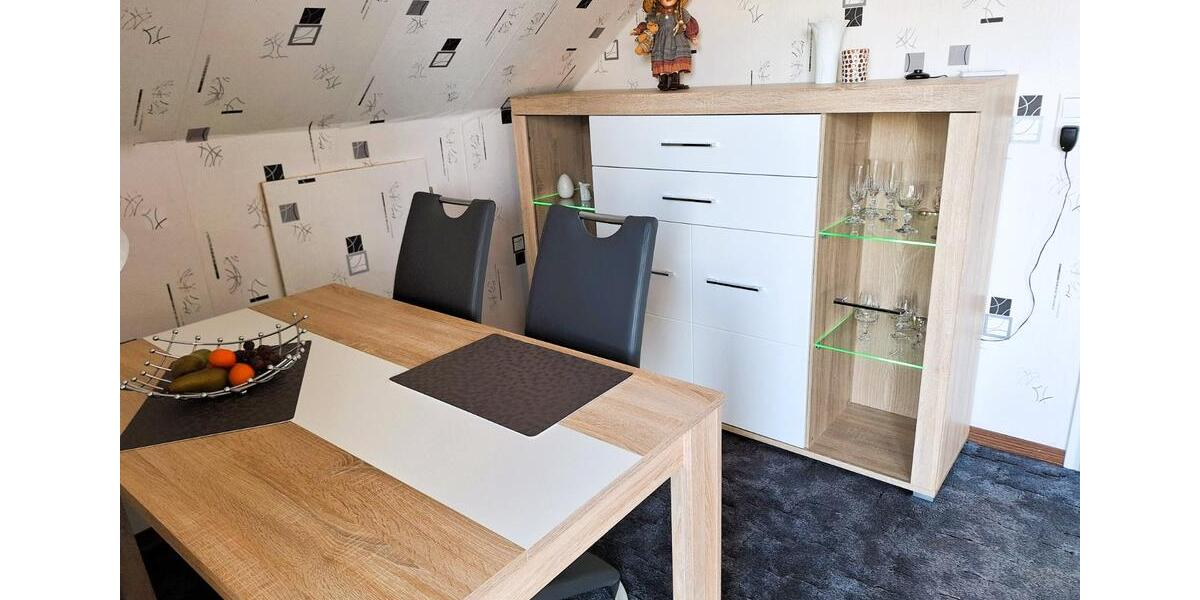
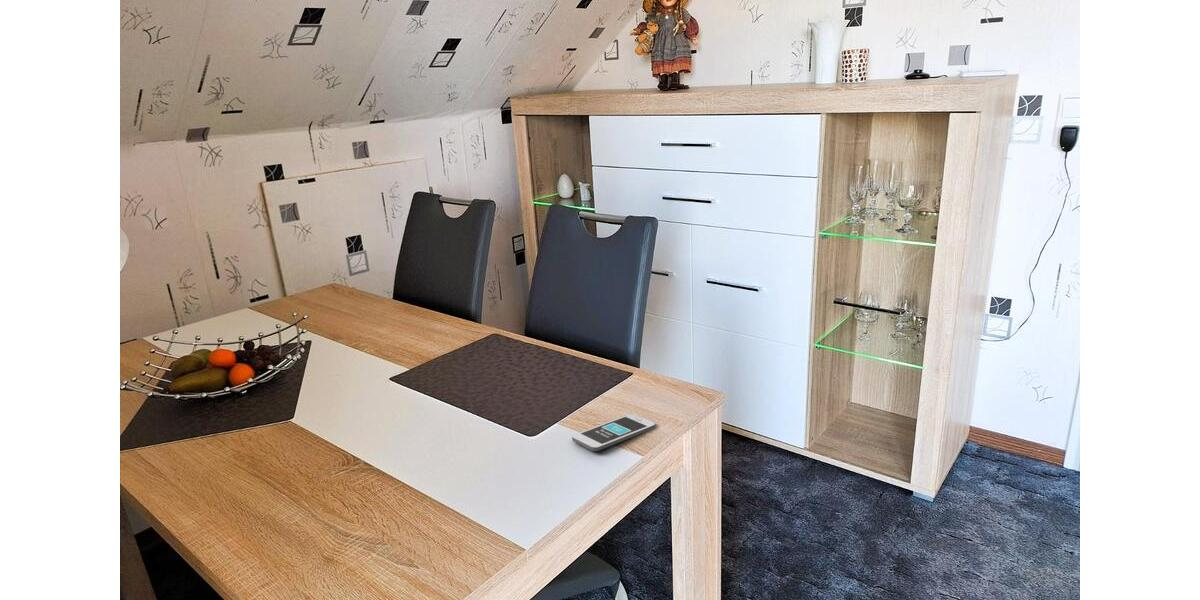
+ smartphone (614, 431)
